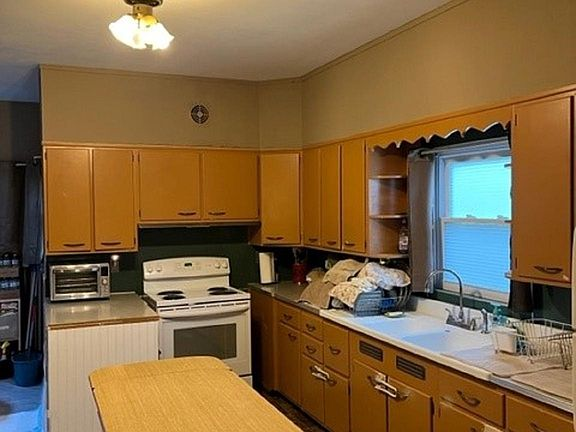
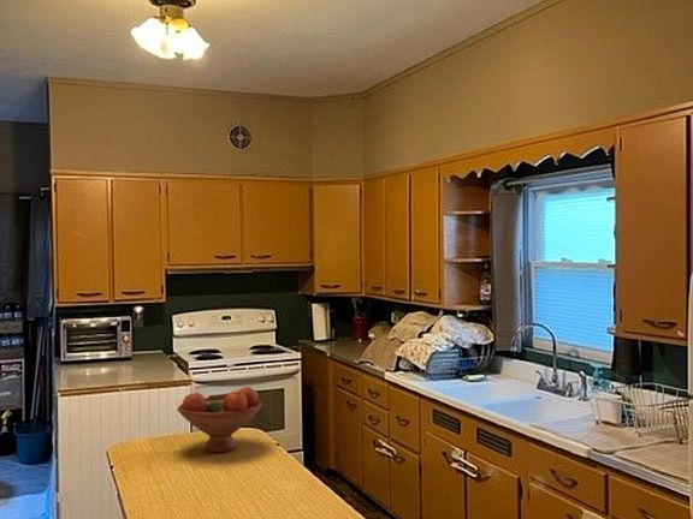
+ fruit bowl (220, 418)
